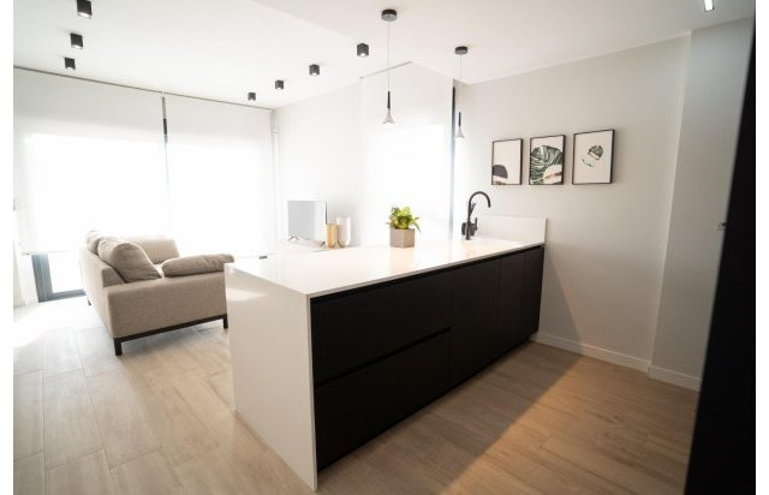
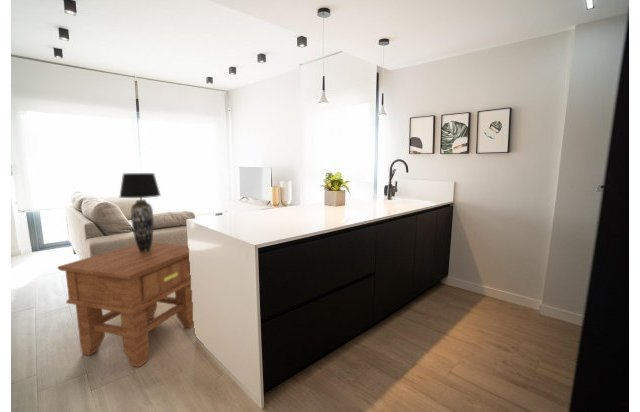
+ table lamp (141, 212)
+ side table (141, 297)
